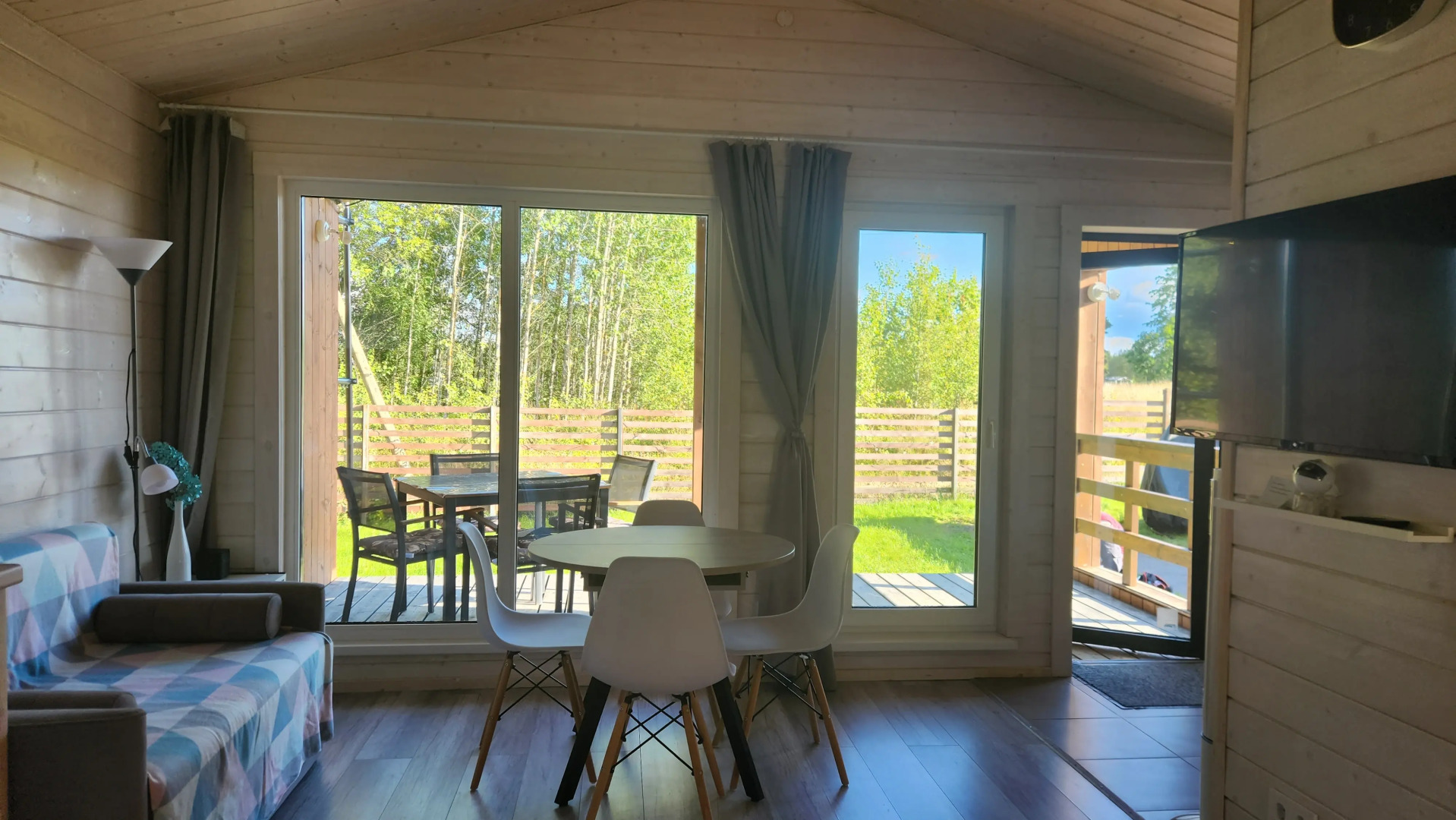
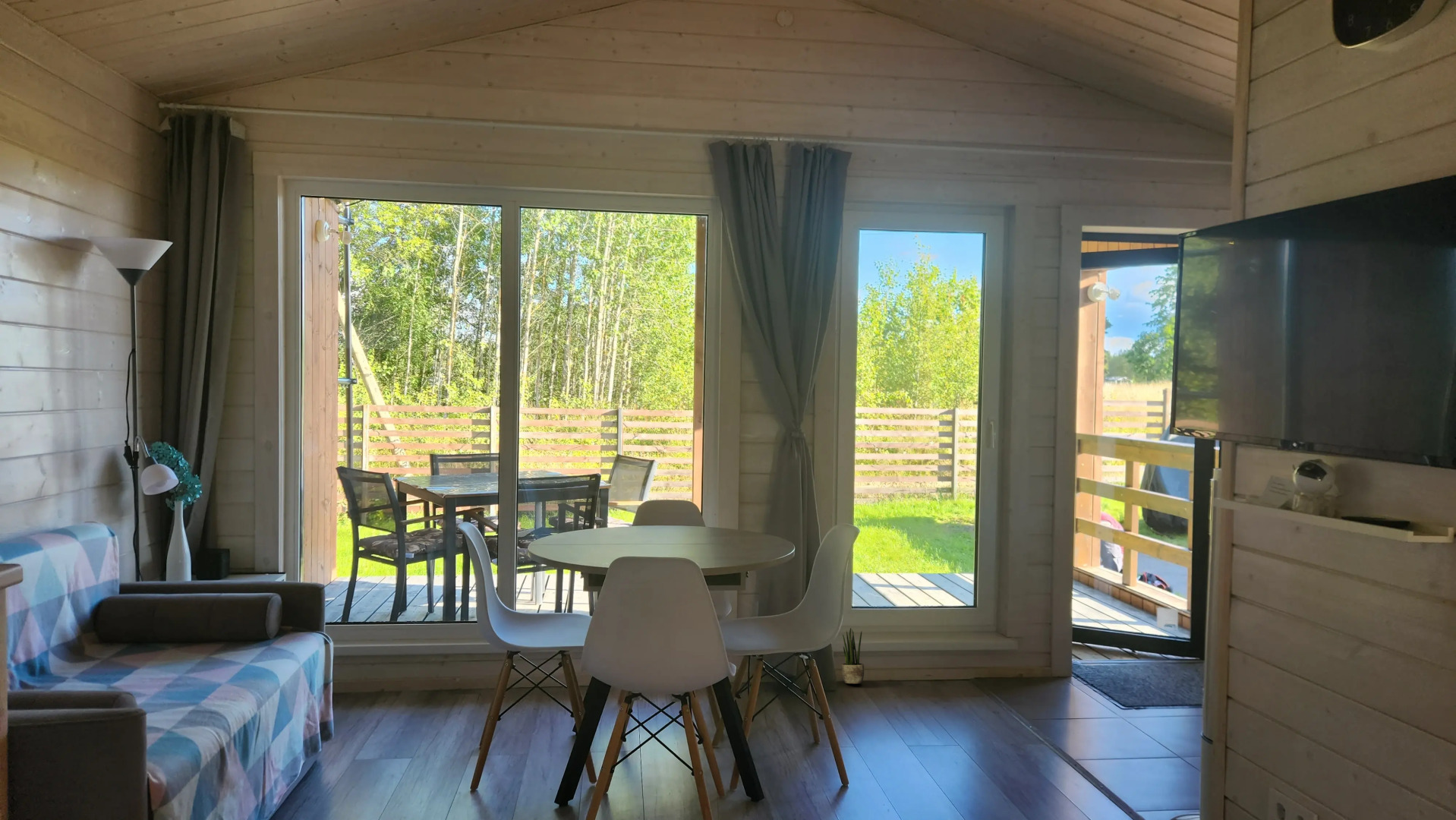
+ potted plant (852, 654)
